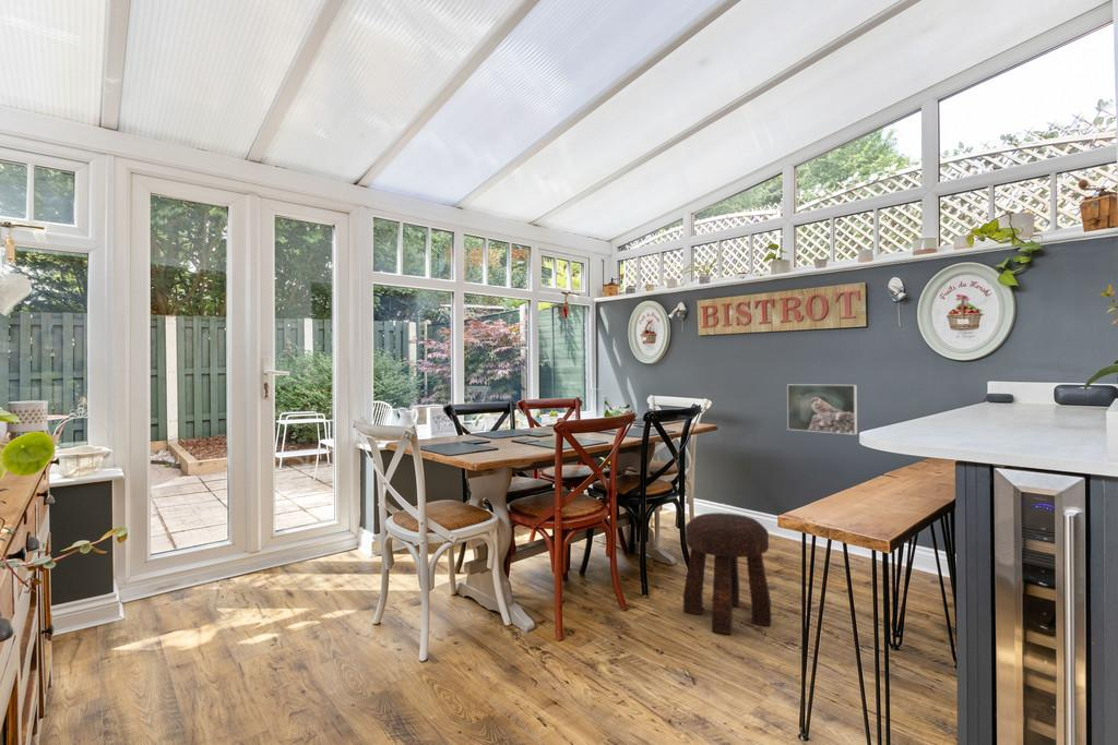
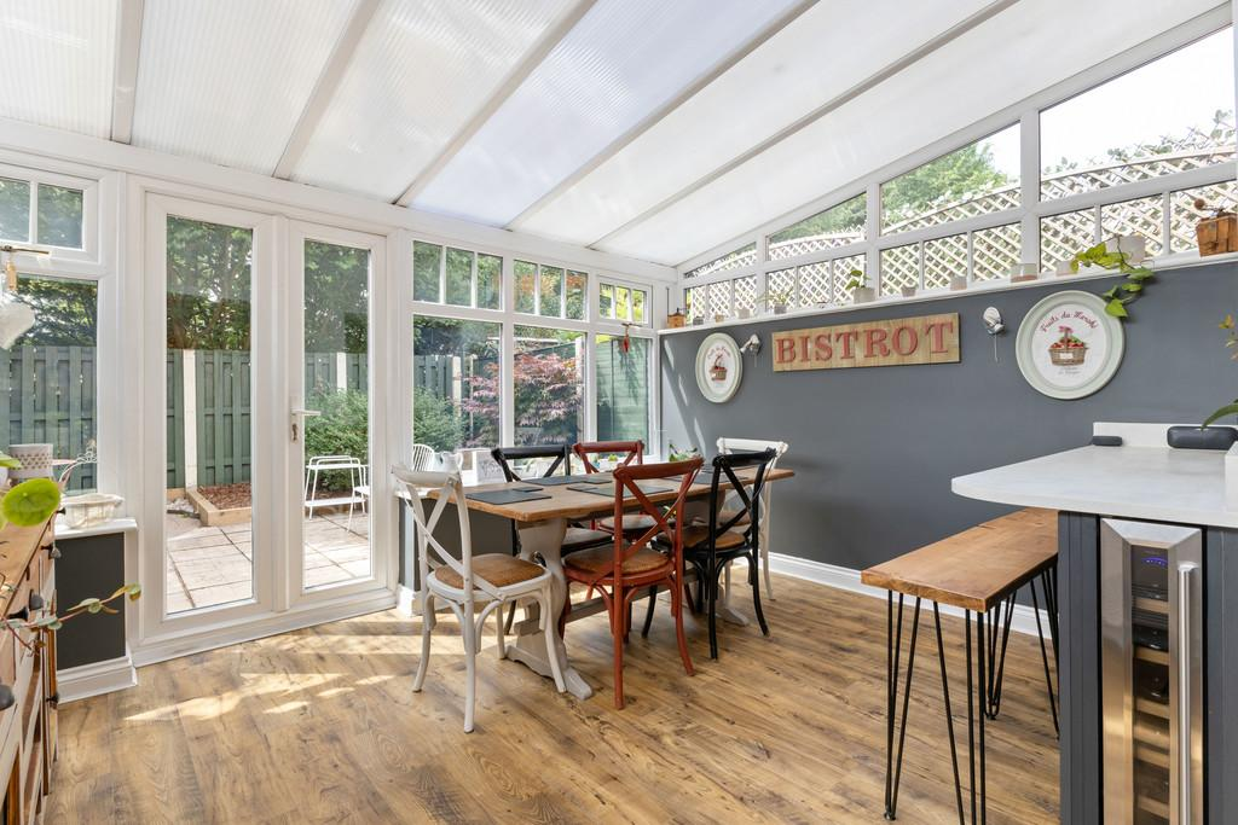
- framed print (820, 408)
- stool (726, 567)
